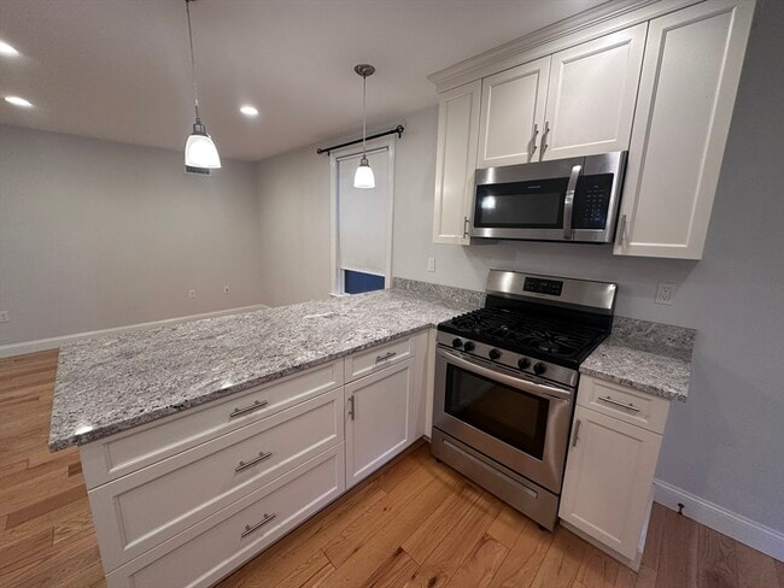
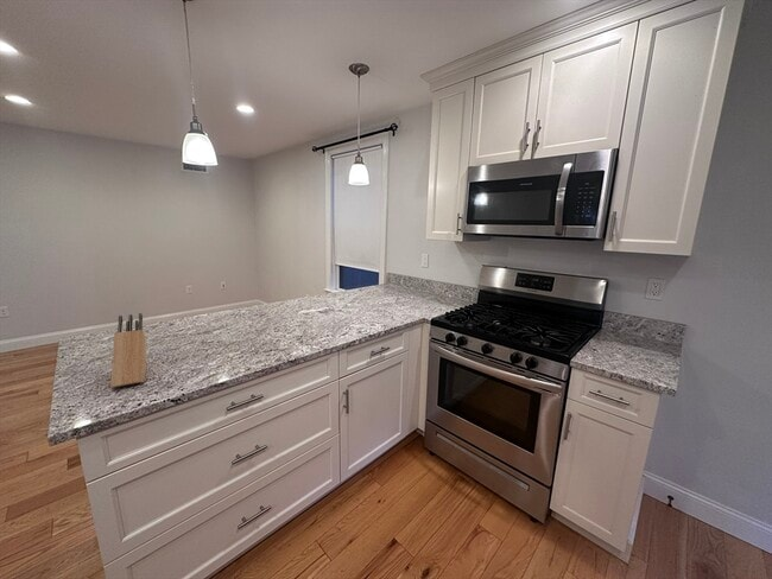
+ knife block (128, 346)
